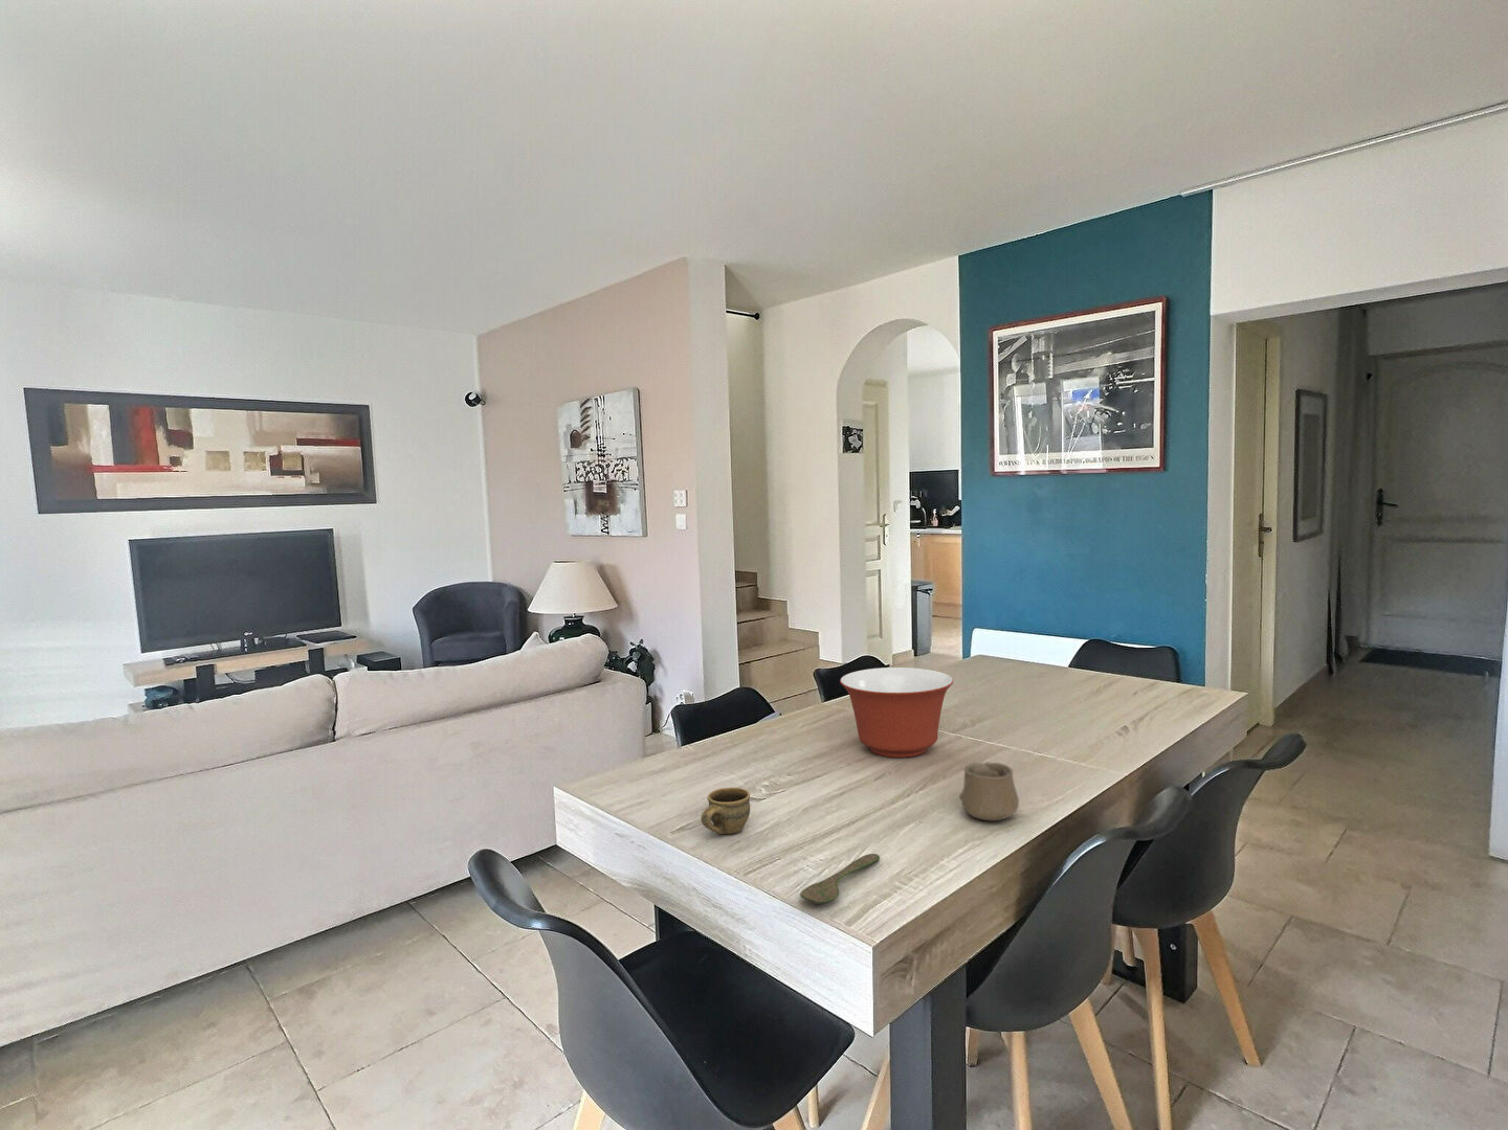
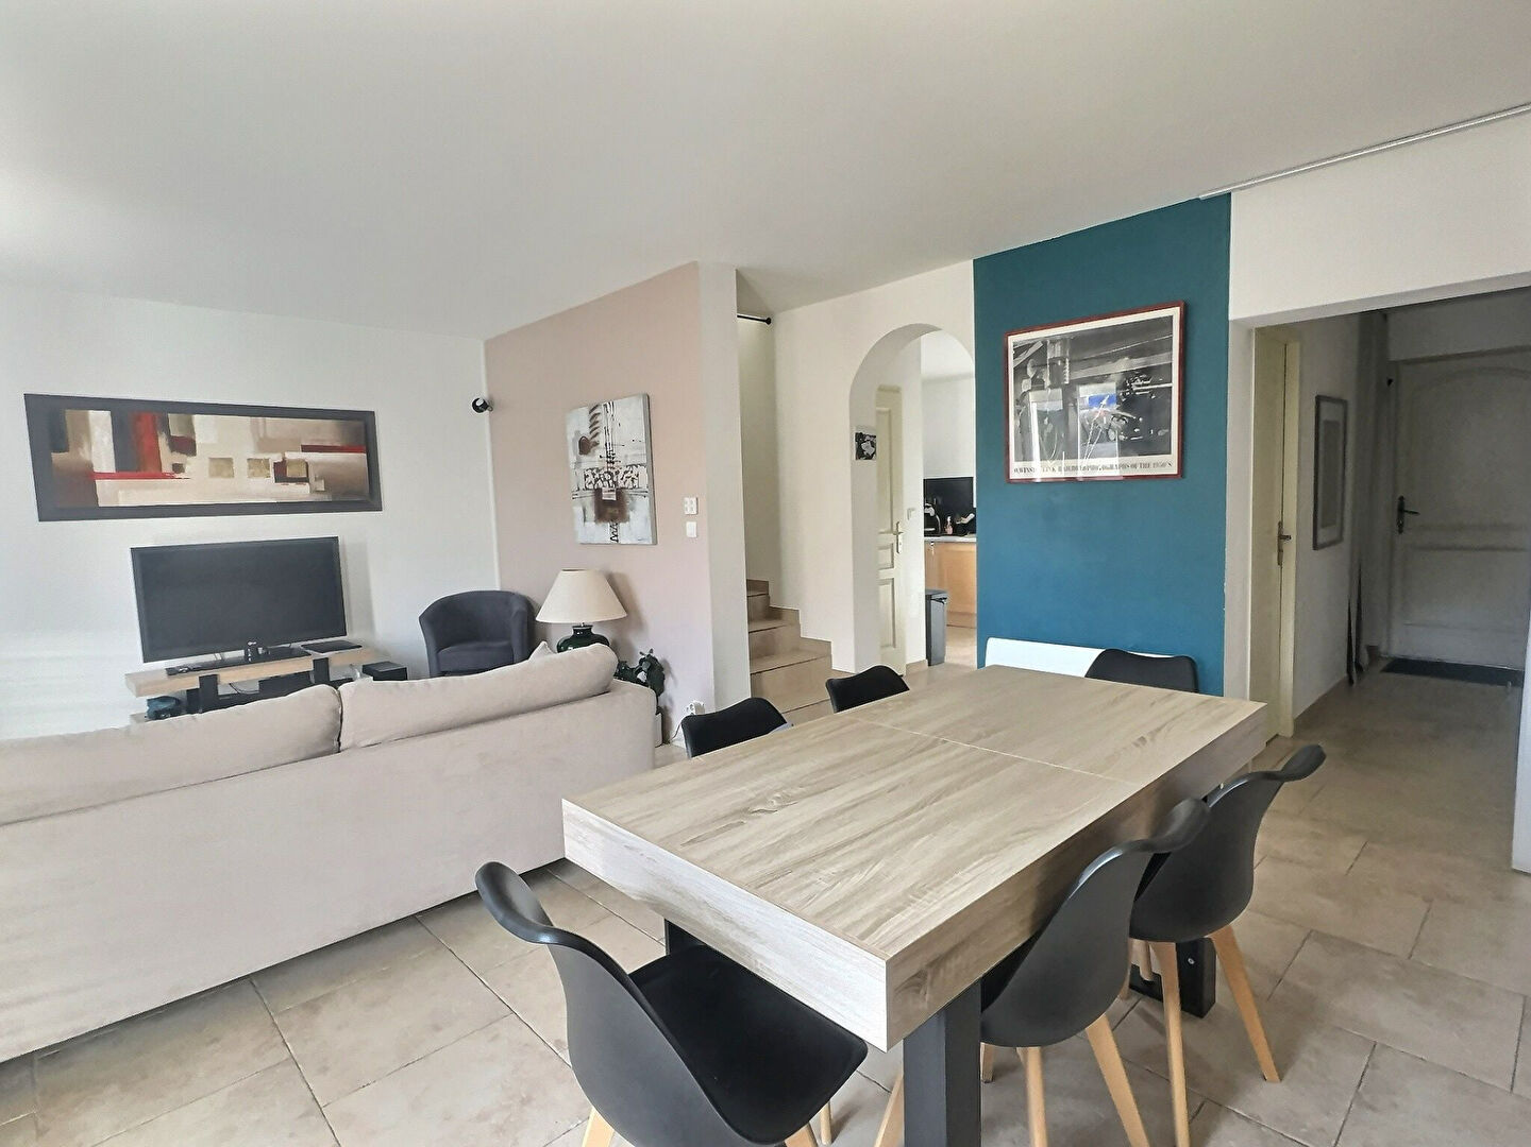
- spoon (844, 875)
- cup (989, 792)
- mixing bowl (896, 713)
- cup (723, 814)
